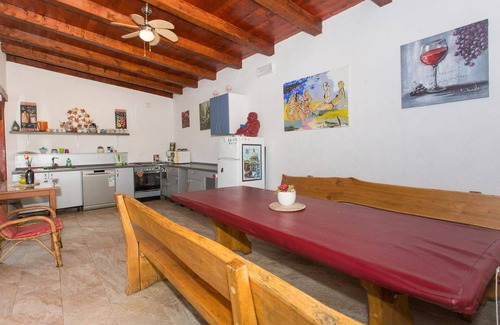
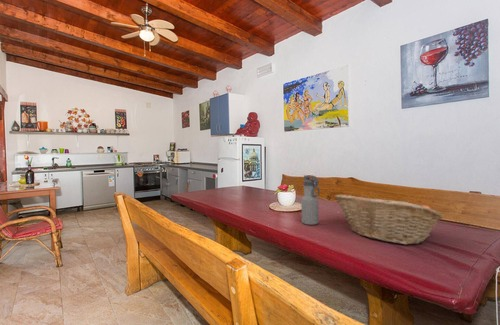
+ fruit basket (383, 213)
+ water bottle (309, 199)
